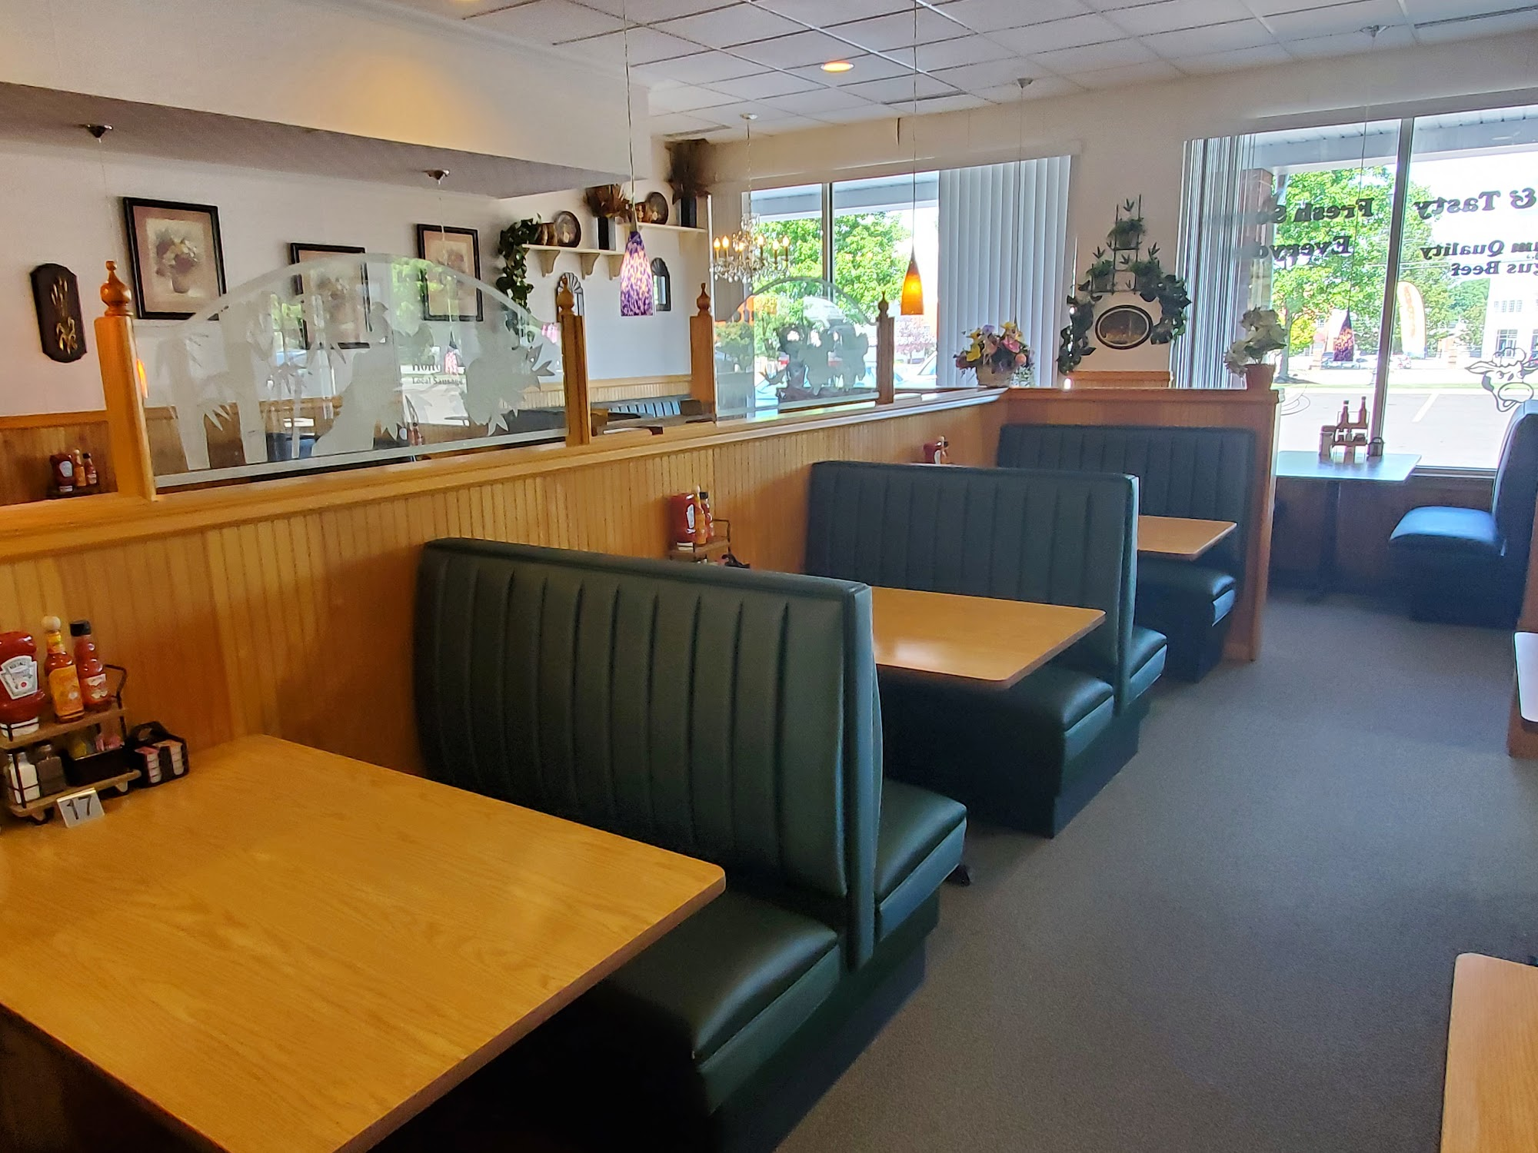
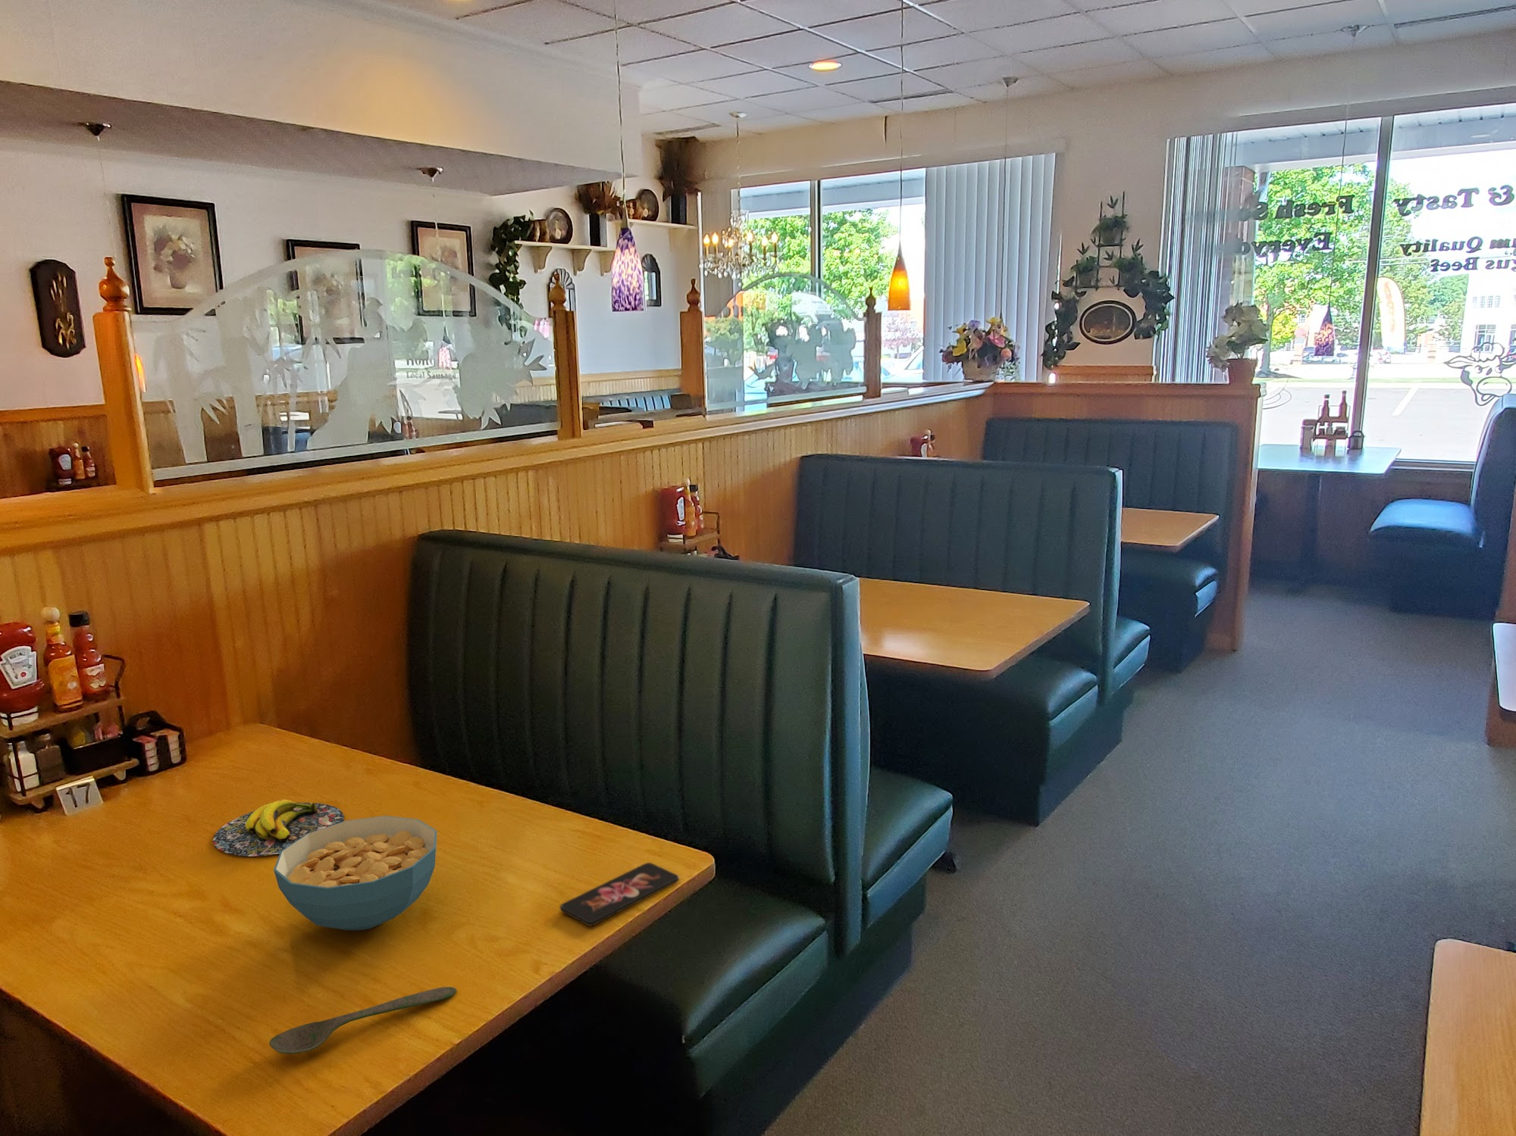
+ cereal bowl (362, 884)
+ spoon (368, 1015)
+ smartphone (621, 893)
+ banana (278, 816)
